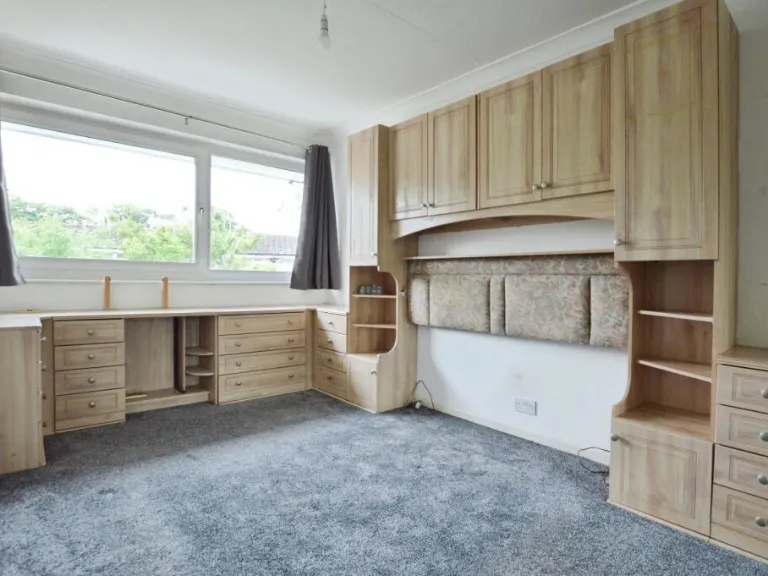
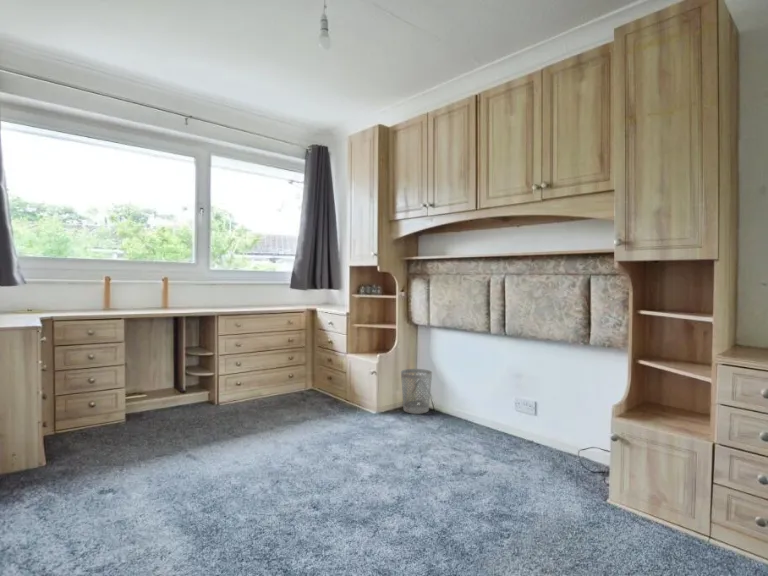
+ wastebasket (416, 390)
